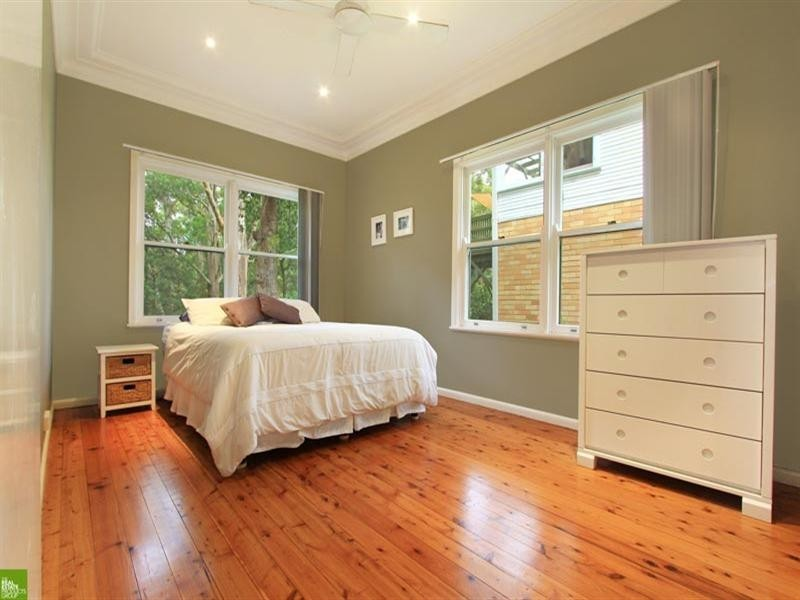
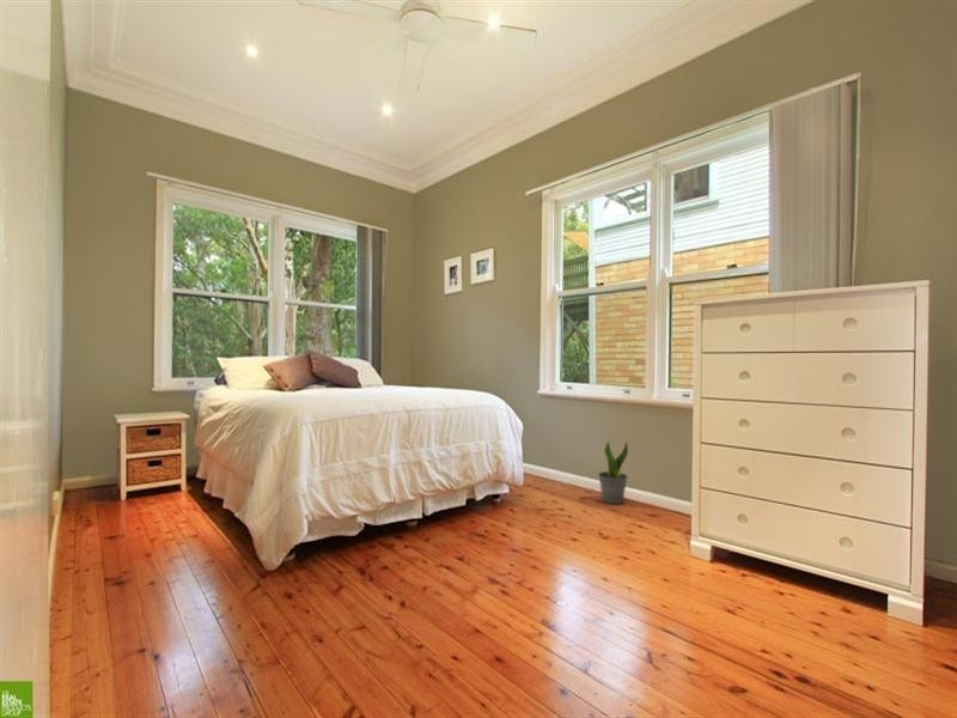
+ potted plant (612, 469)
